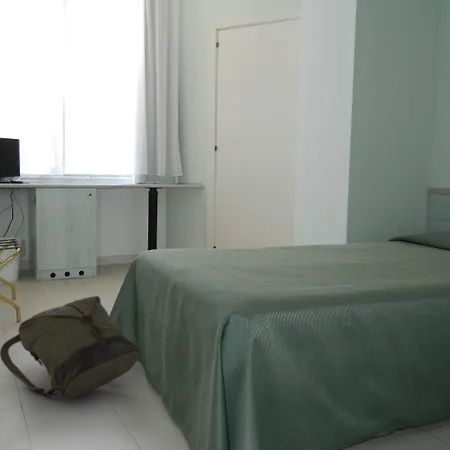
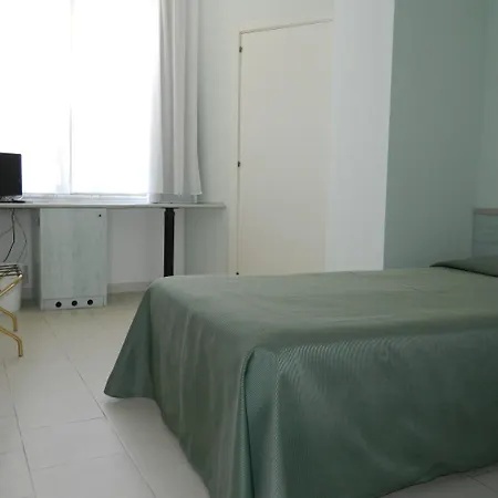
- backpack (66, 340)
